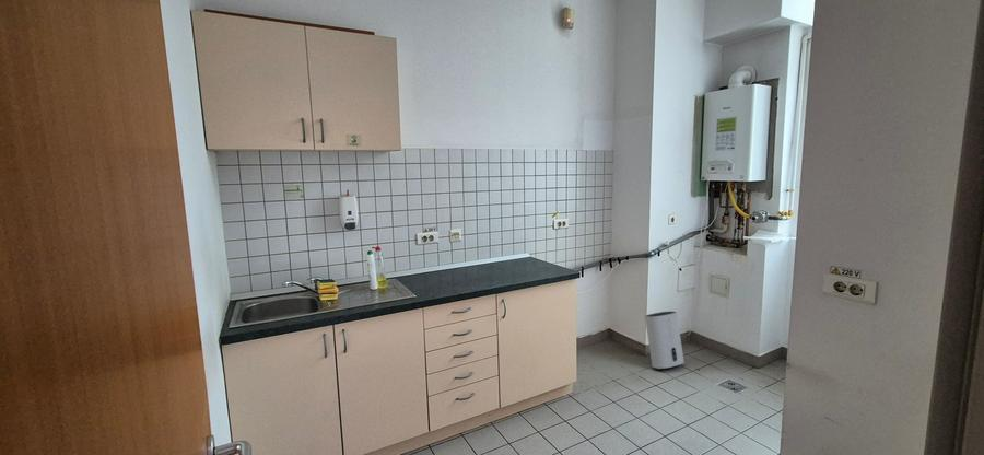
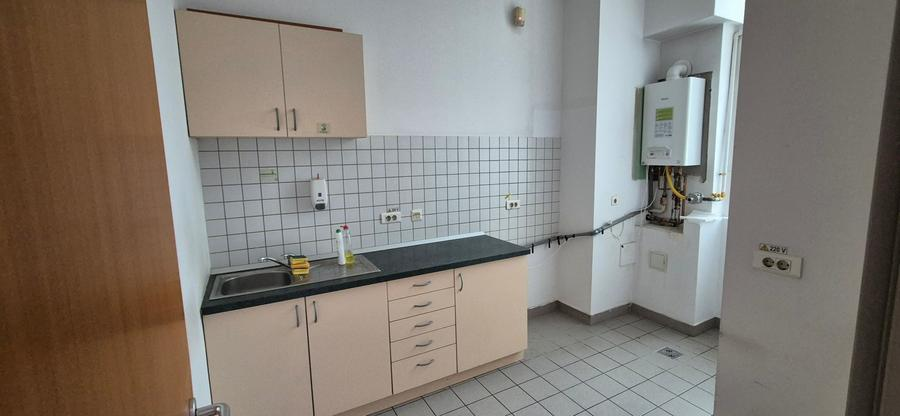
- air purifier (664, 338)
